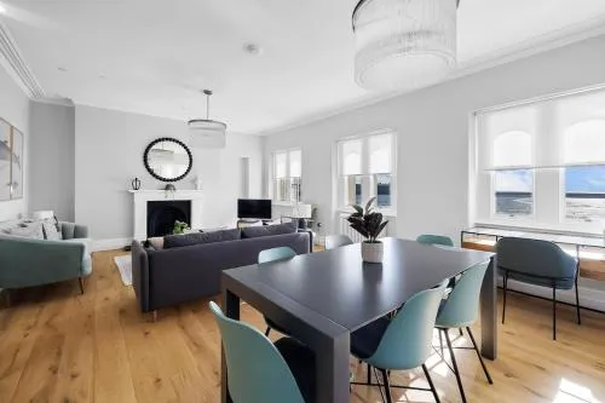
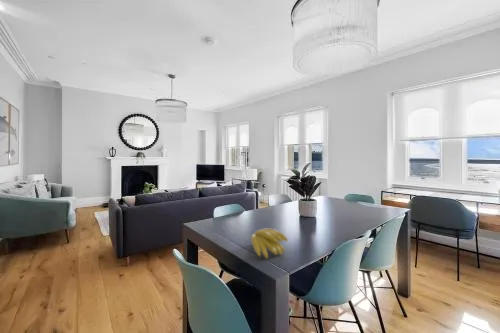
+ banana (265, 239)
